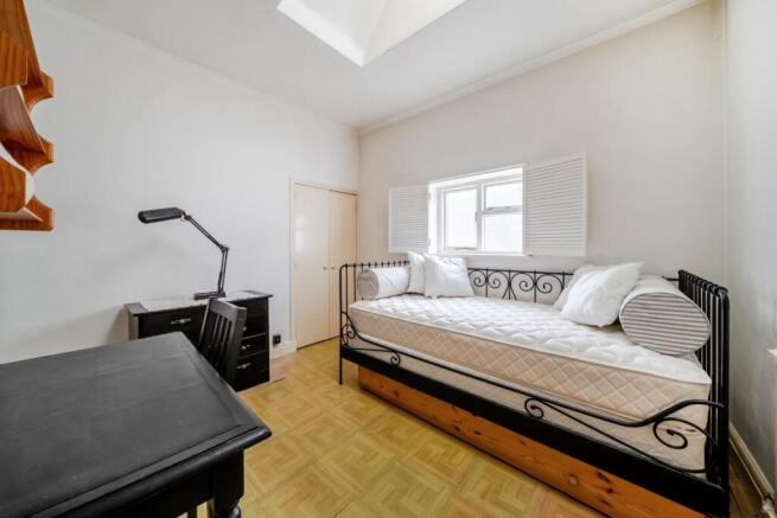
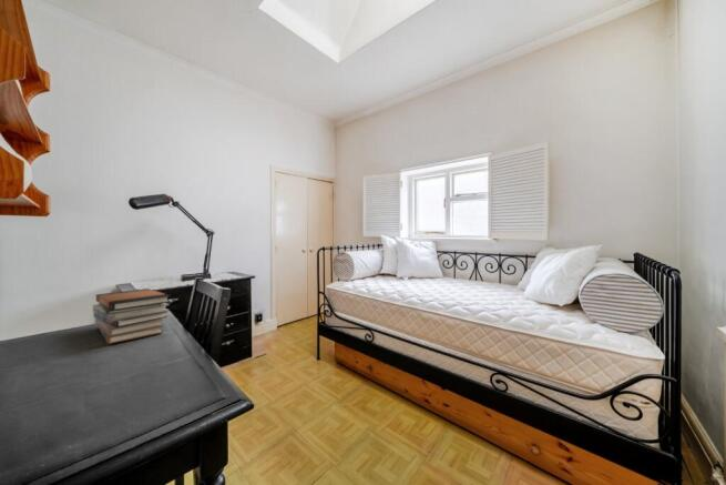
+ book stack (131, 312)
